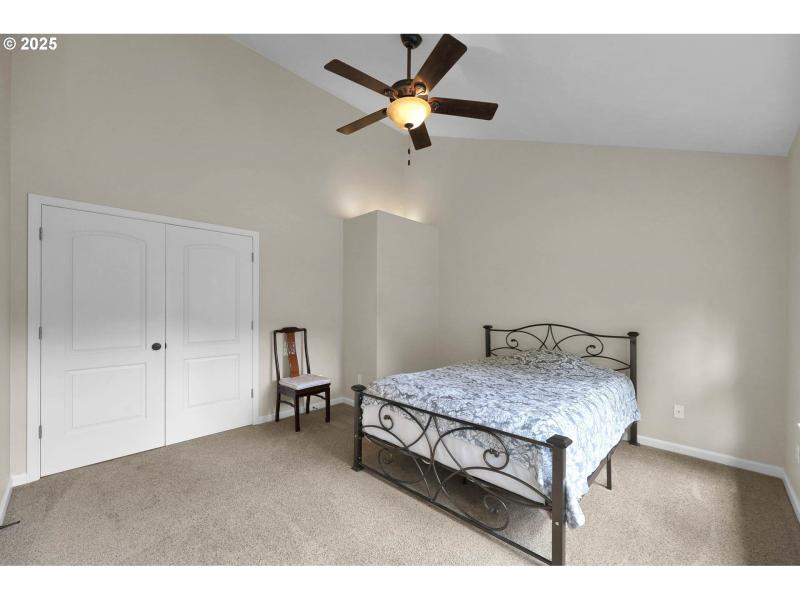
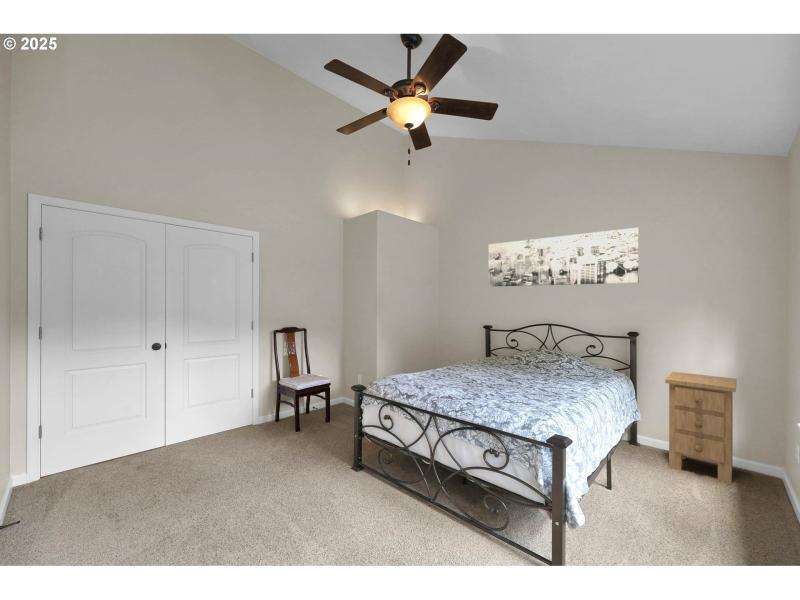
+ nightstand (700, 424)
+ wall art (553, 261)
